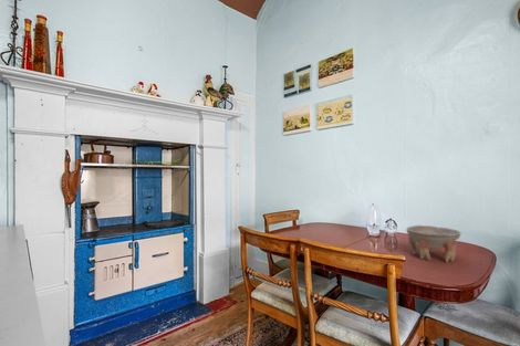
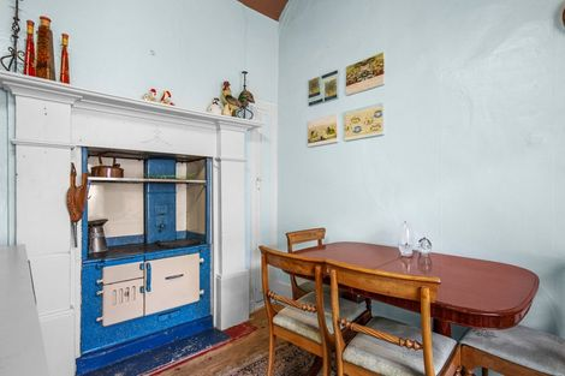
- bowl (433, 242)
